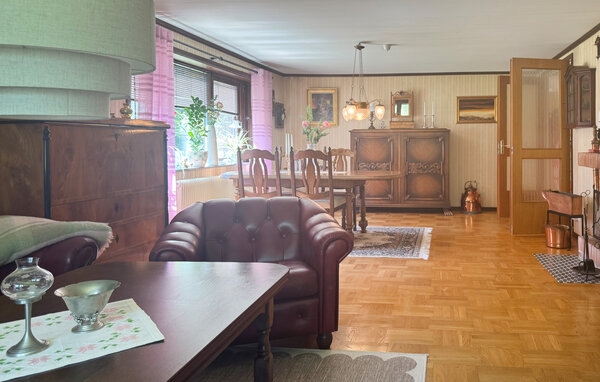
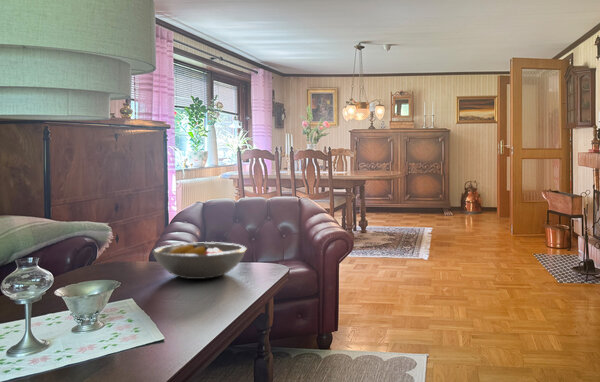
+ fruit bowl (200, 258)
